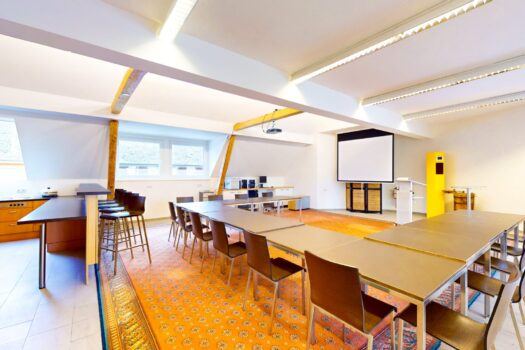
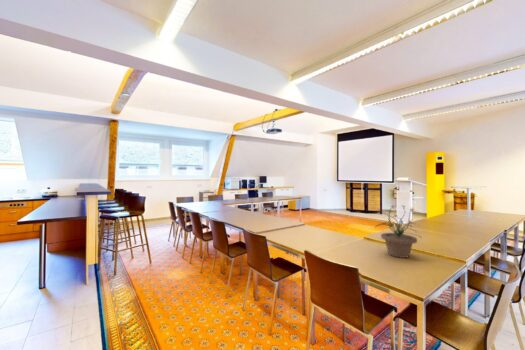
+ potted plant (398, 229)
